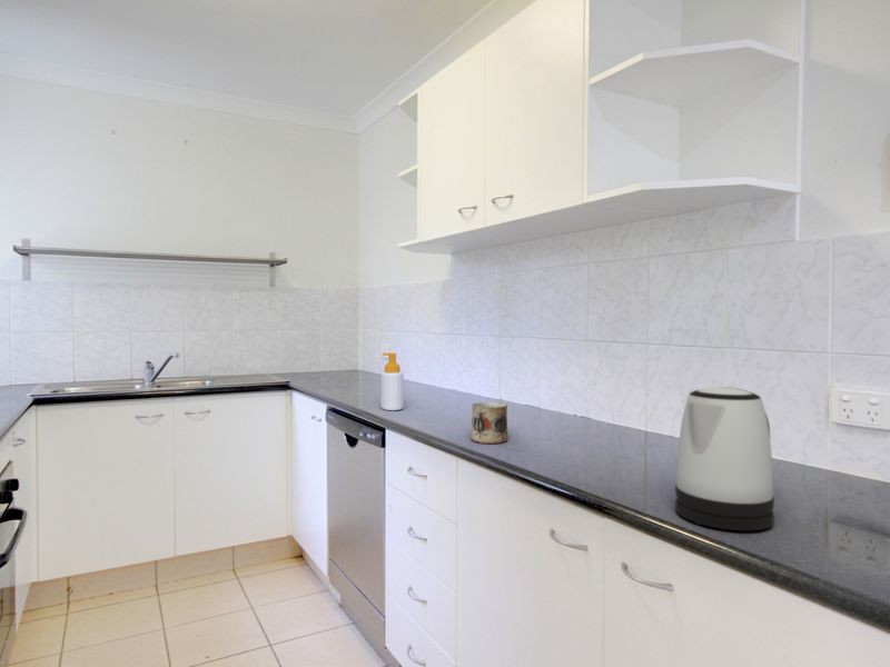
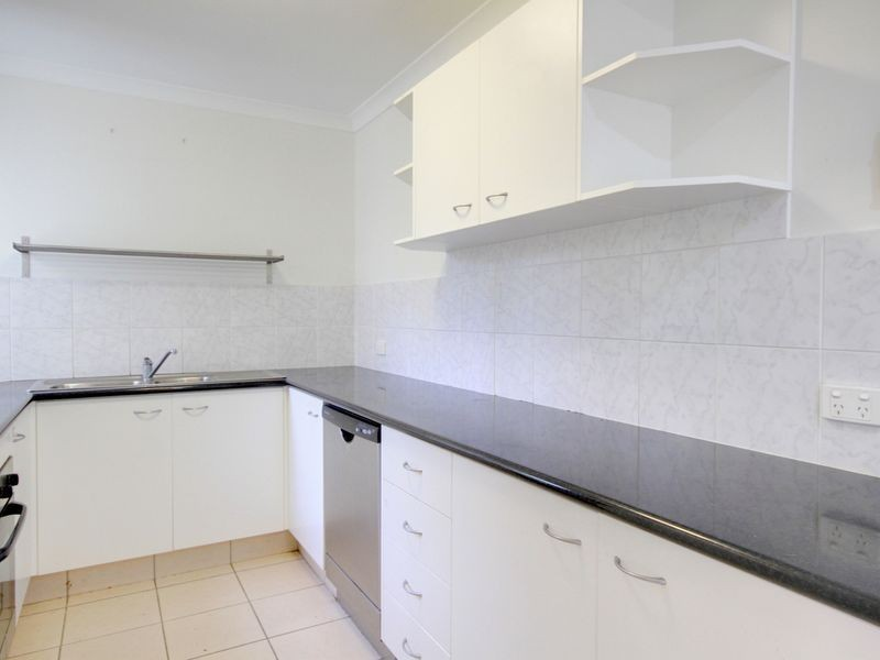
- mug (487, 421)
- soap bottle (392, 380)
- kettle (731, 450)
